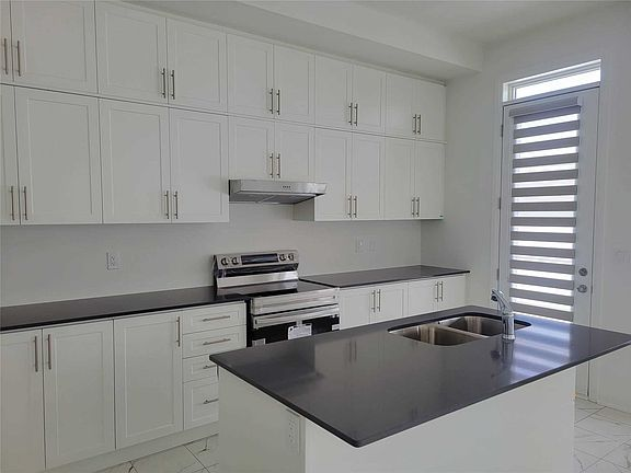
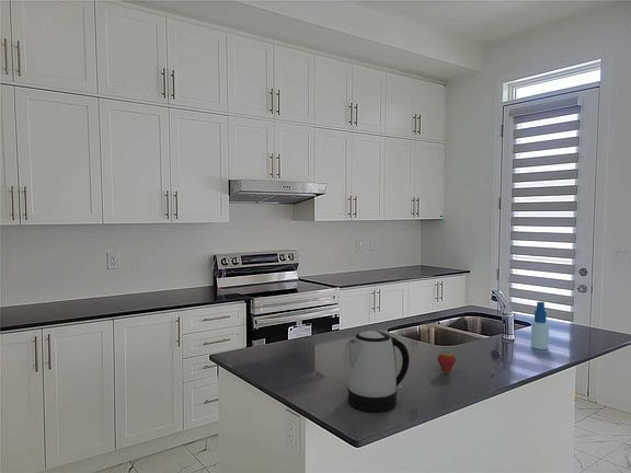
+ kettle (378, 366)
+ spray bottle (540, 324)
+ fruit (446, 361)
